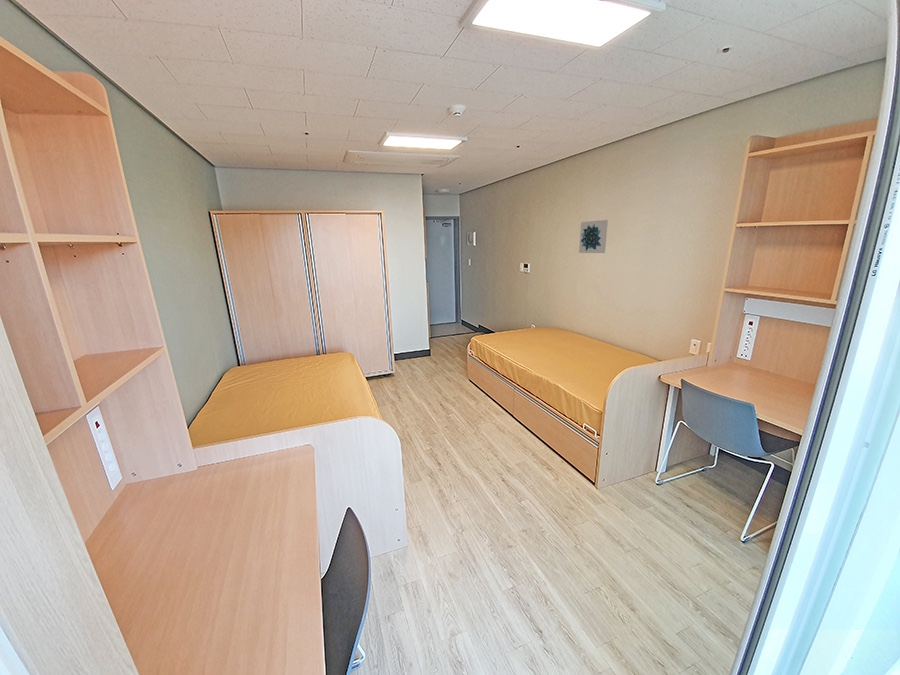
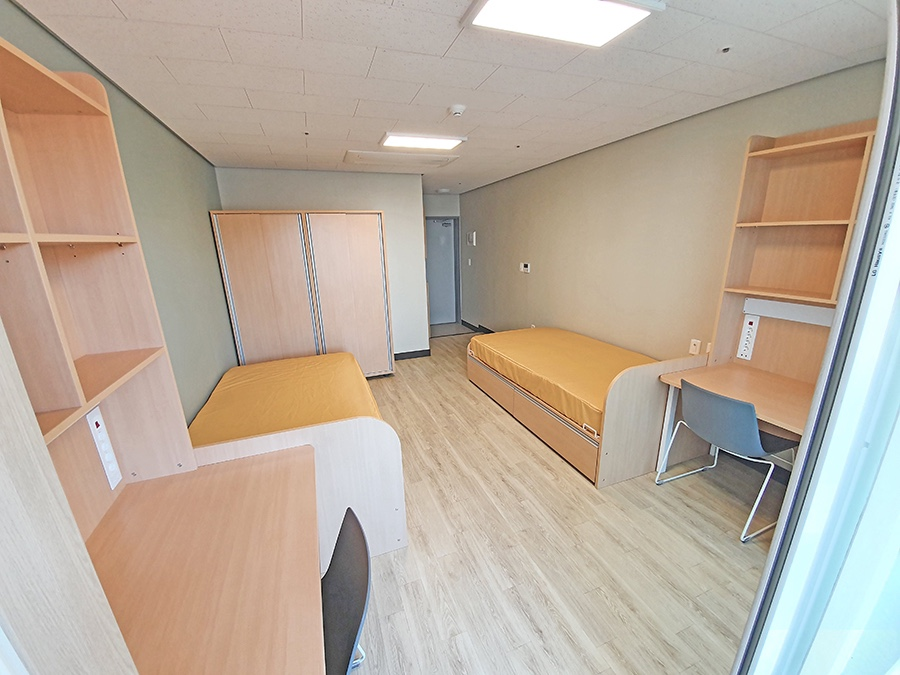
- wall art (592, 237)
